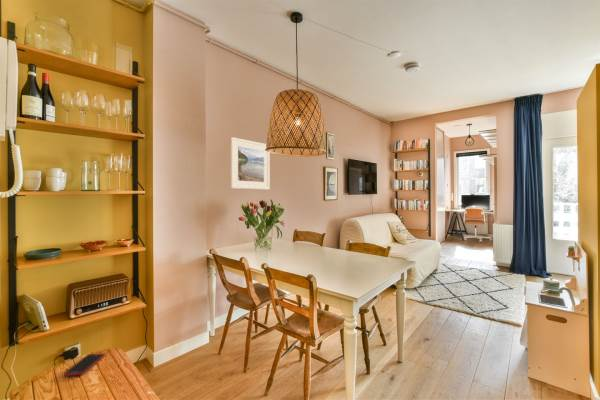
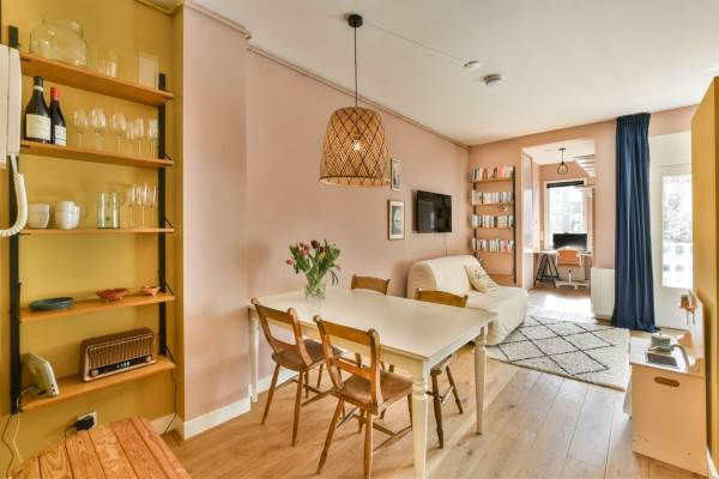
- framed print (251, 165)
- cell phone (85, 364)
